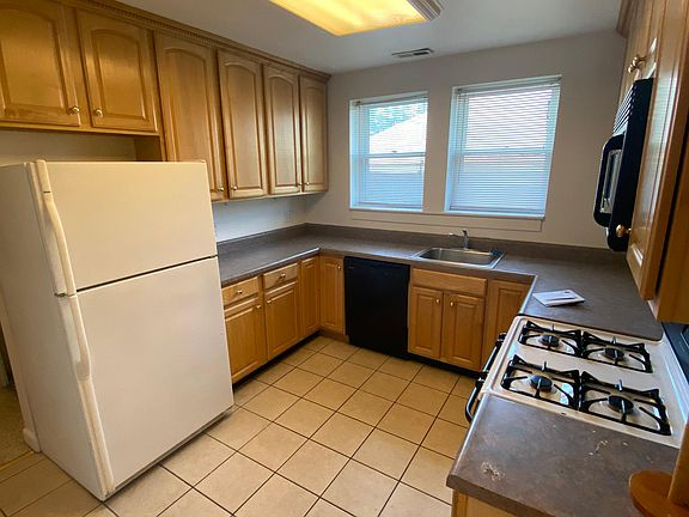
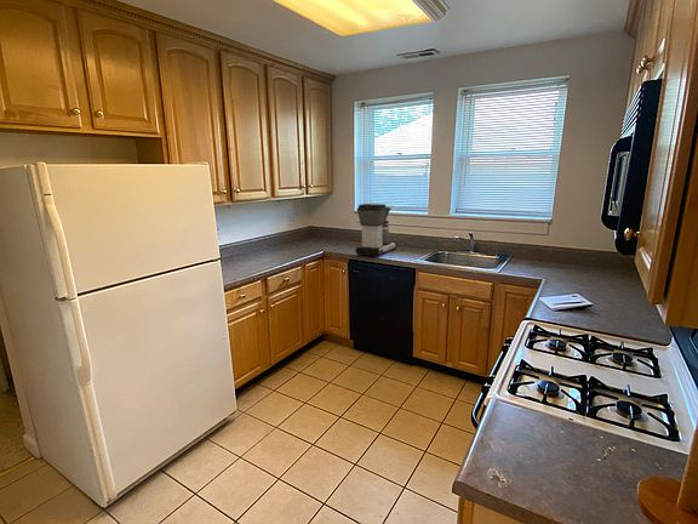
+ coffee maker (377, 228)
